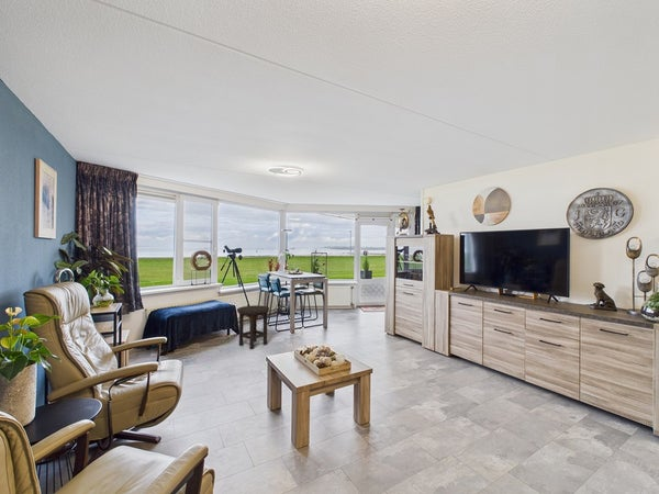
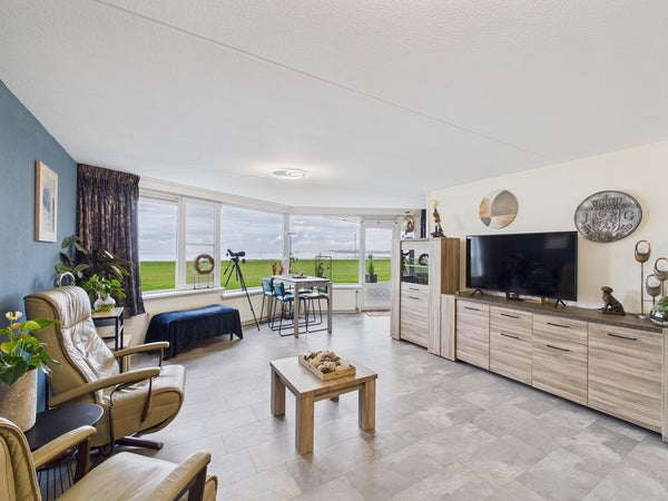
- stool (253, 326)
